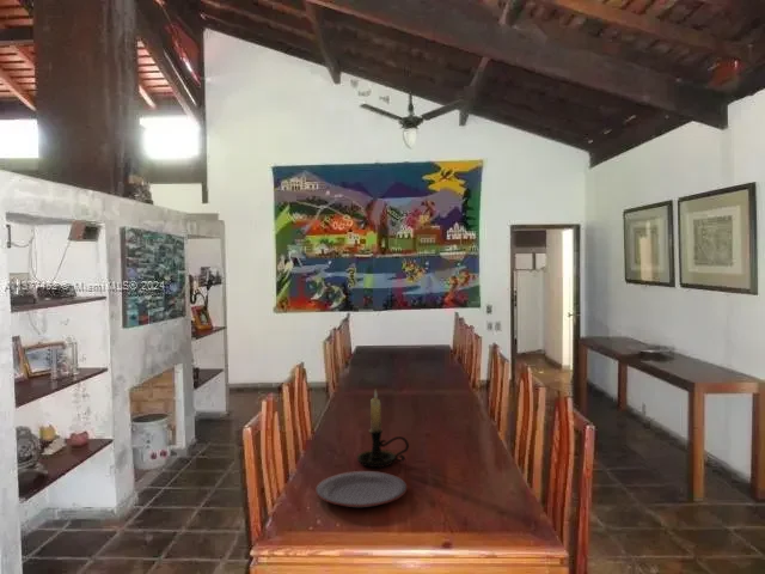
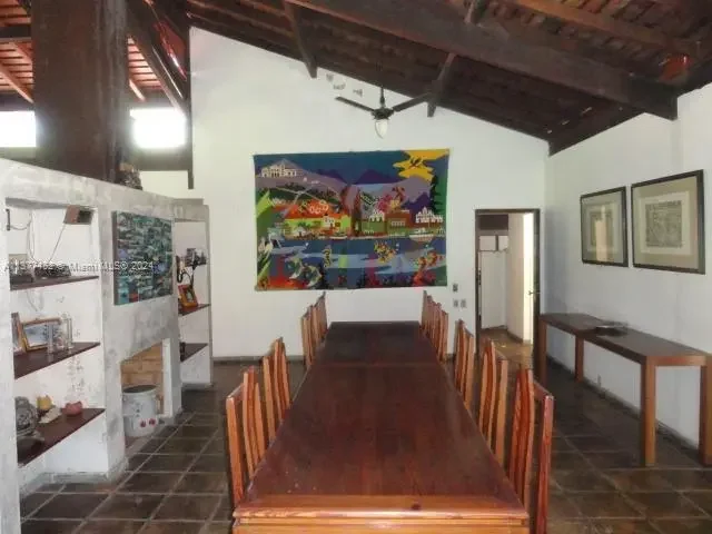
- candle holder (381, 425)
- plate (361, 490)
